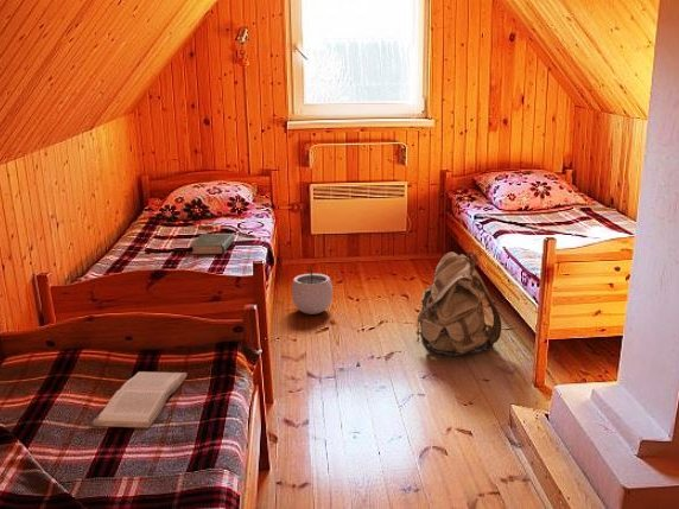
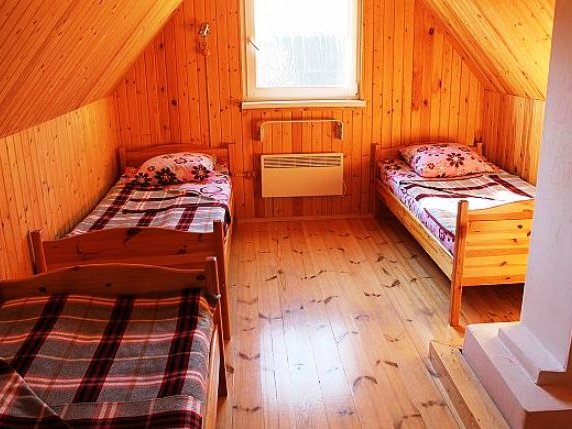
- book (142, 394)
- backpack (457, 298)
- plant pot (311, 287)
- book (212, 243)
